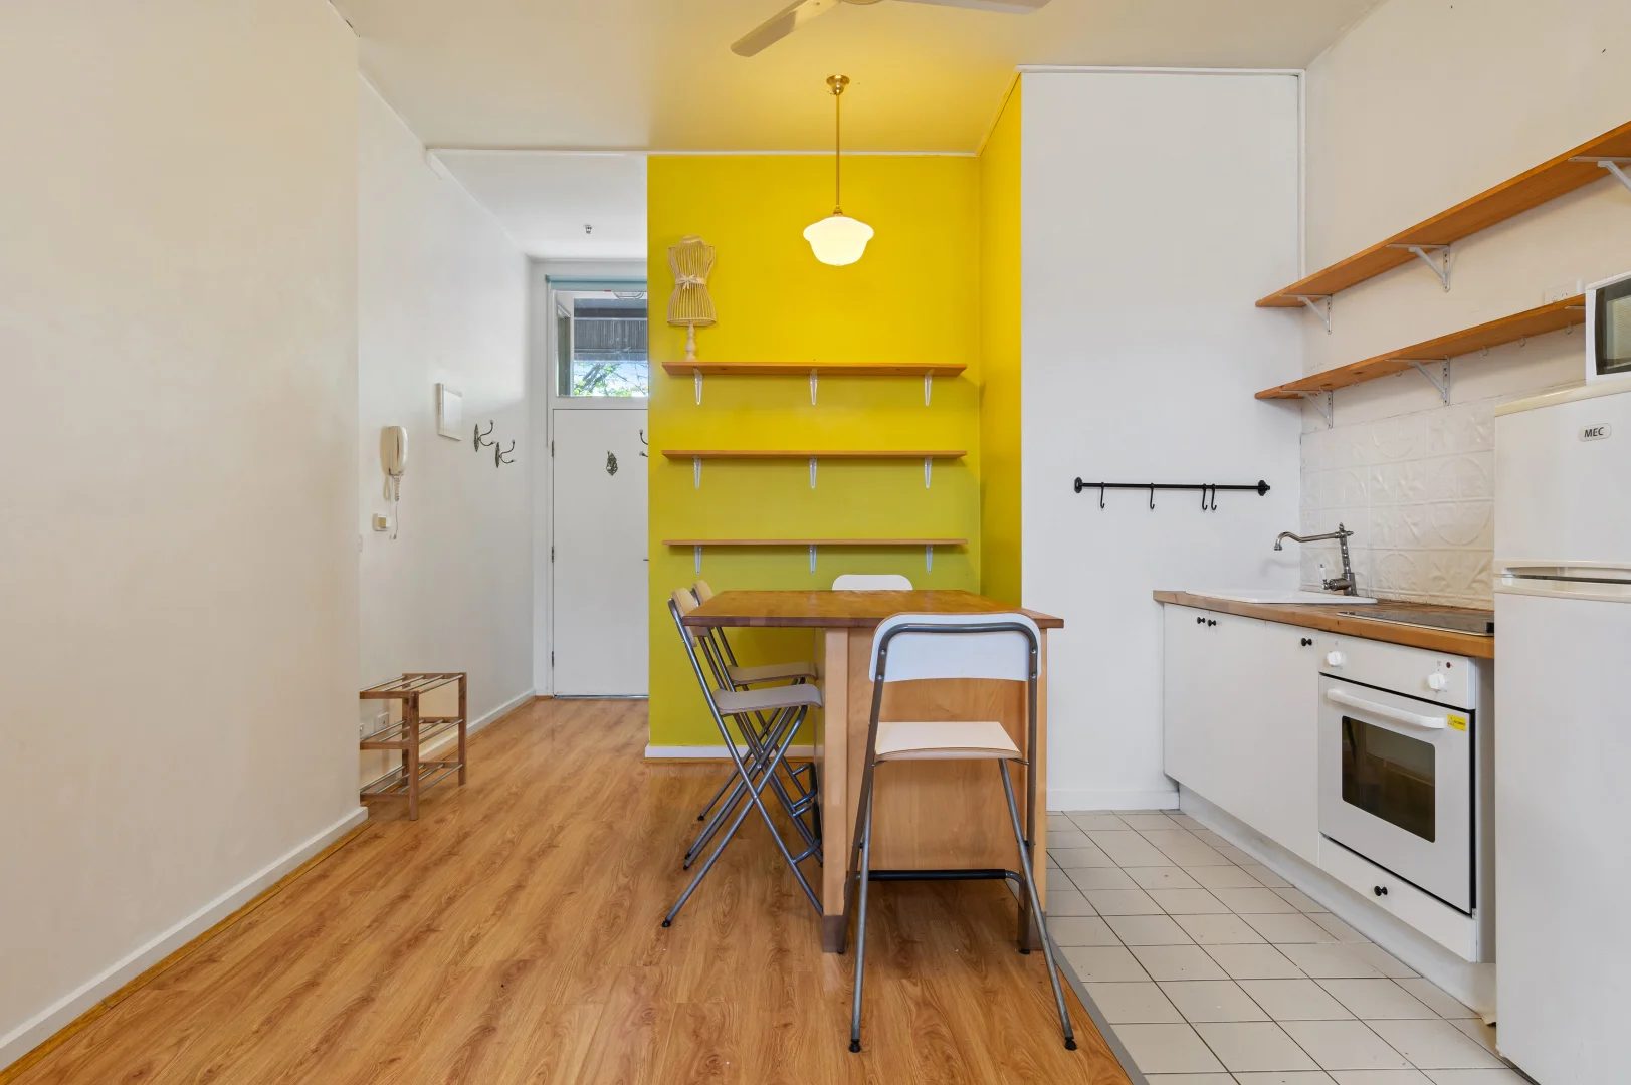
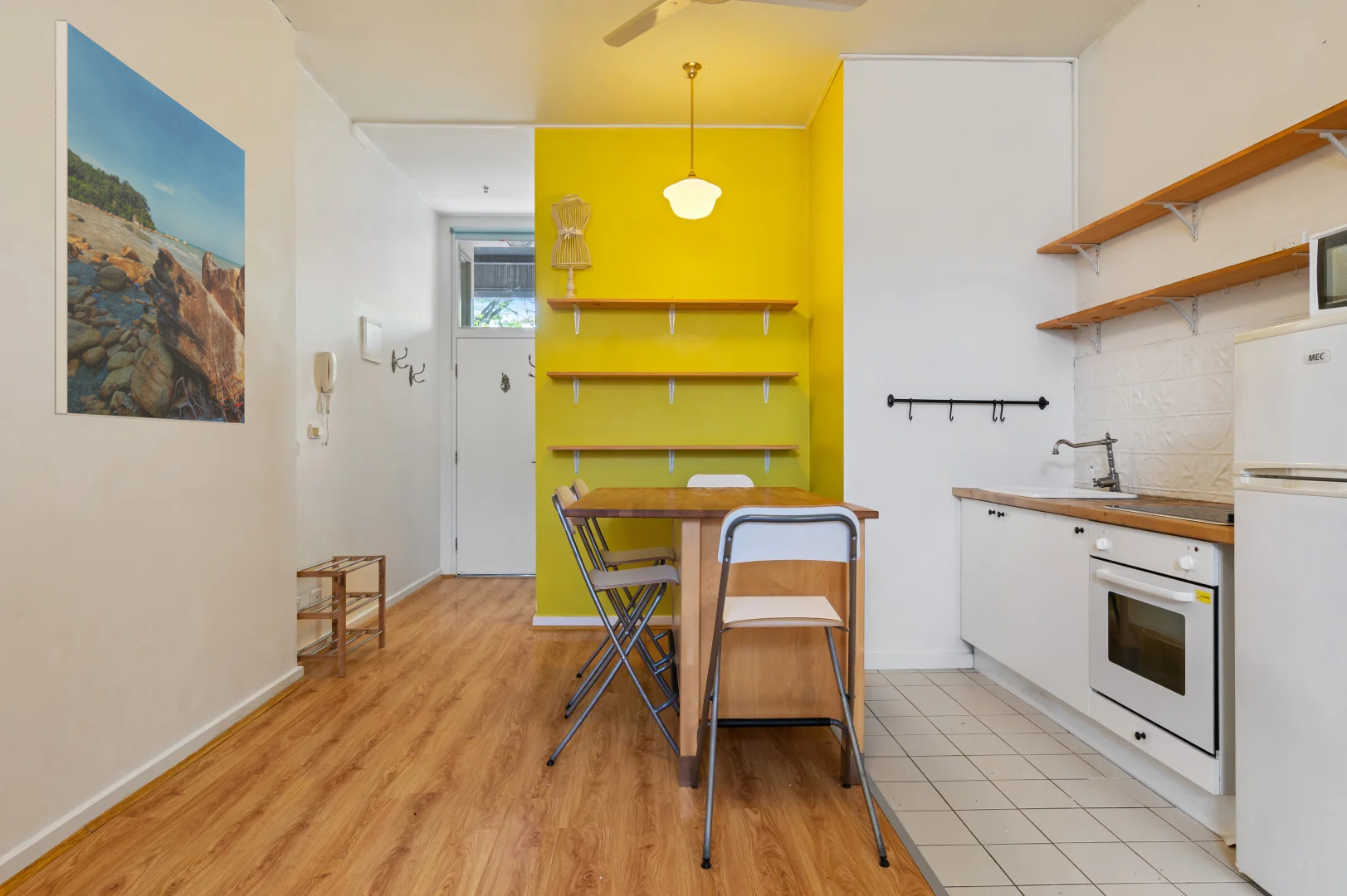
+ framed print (167, 258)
